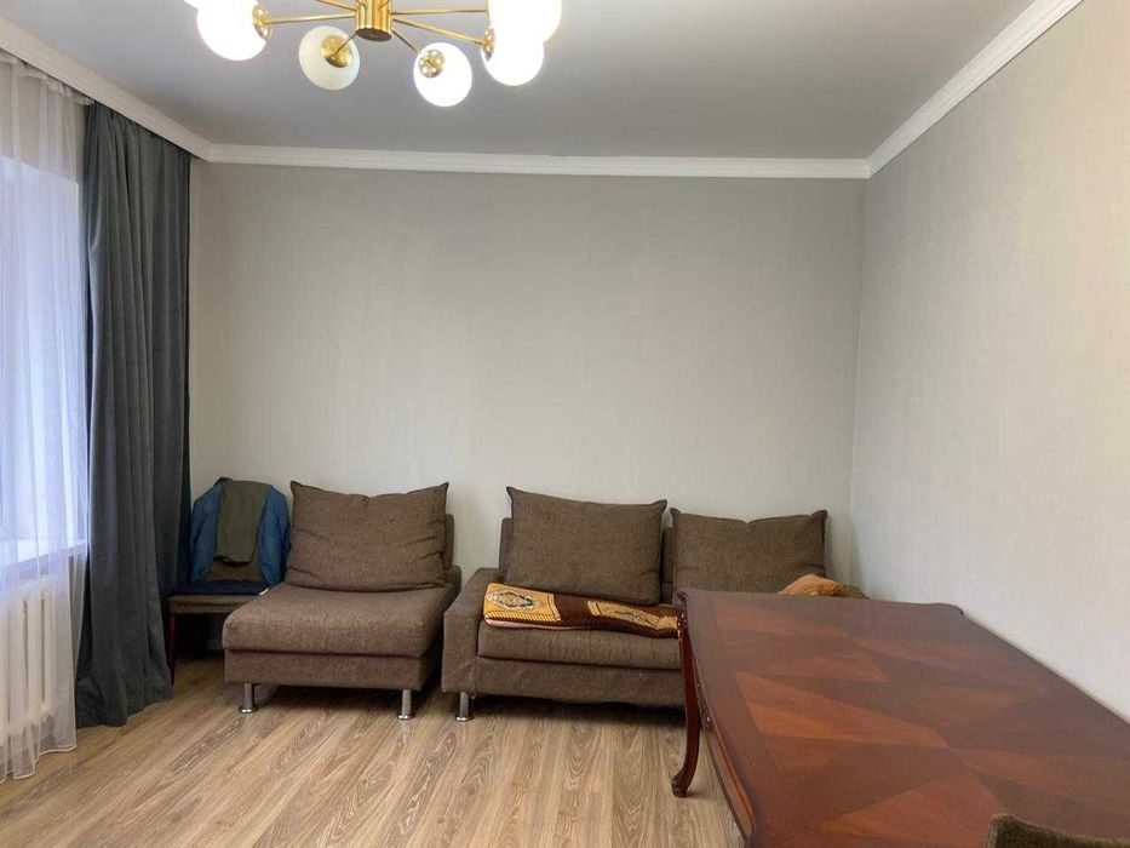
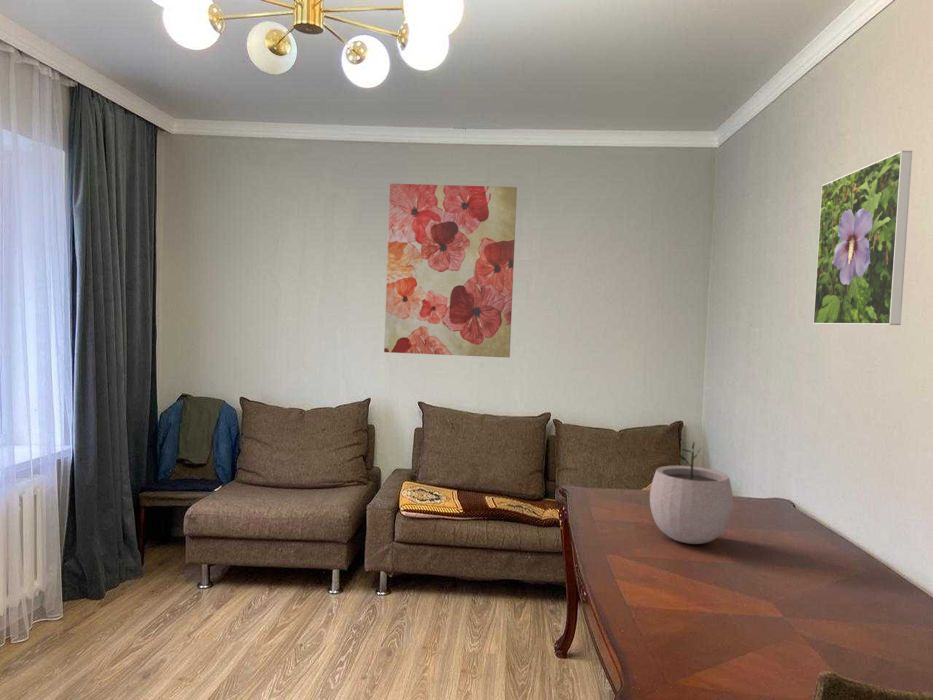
+ wall art (450, 270)
+ plant pot (691, 491)
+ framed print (856, 247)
